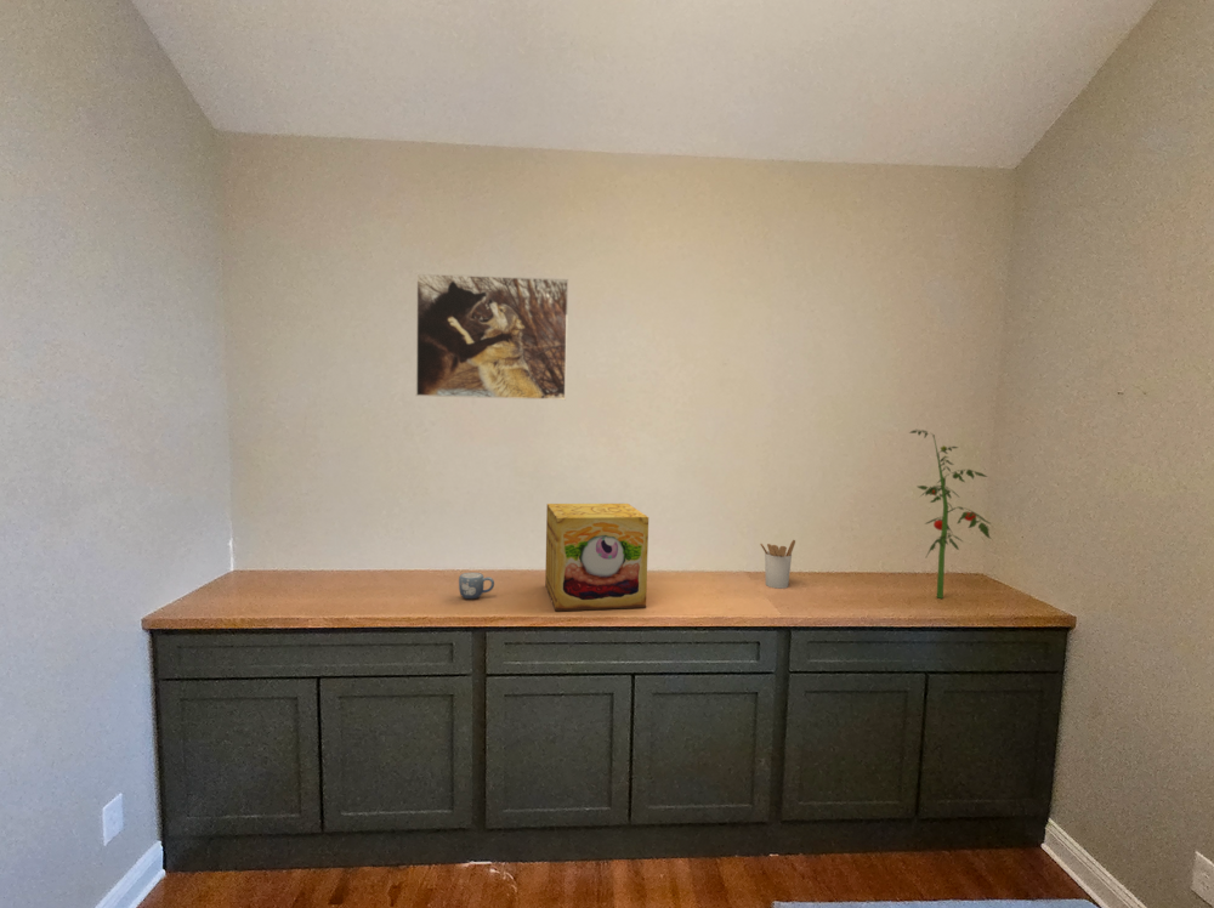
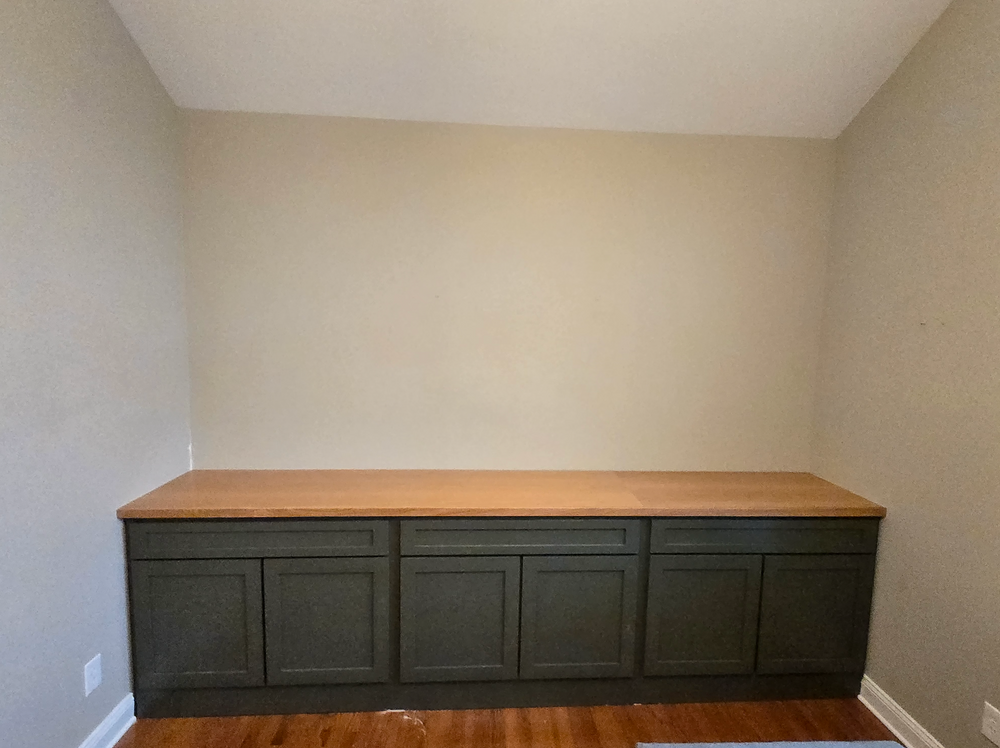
- mug (476, 586)
- utensil holder (777, 563)
- plant (946, 513)
- decorative box (594, 552)
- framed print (492, 337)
